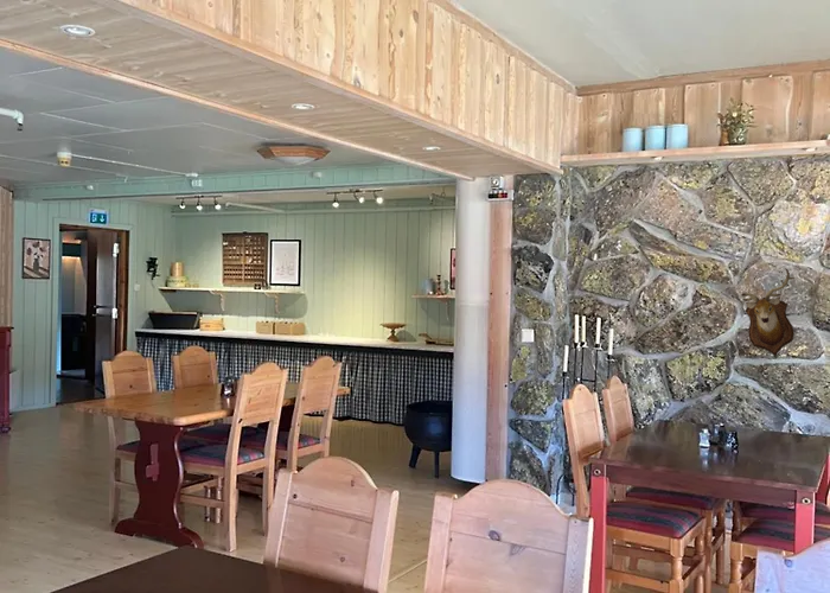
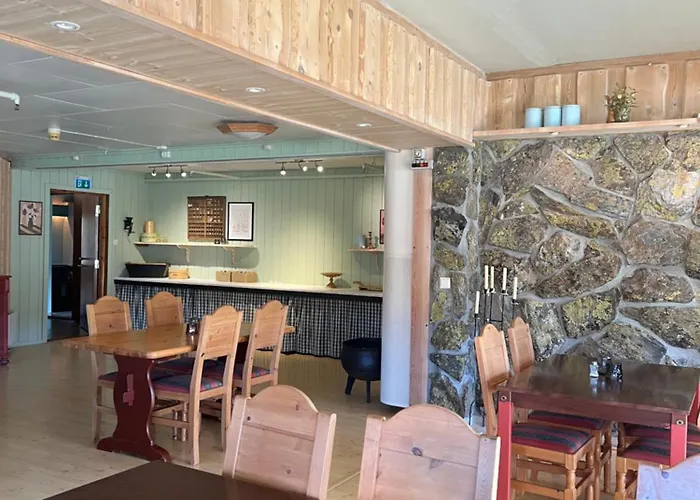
- mounted trophy (767, 312)
